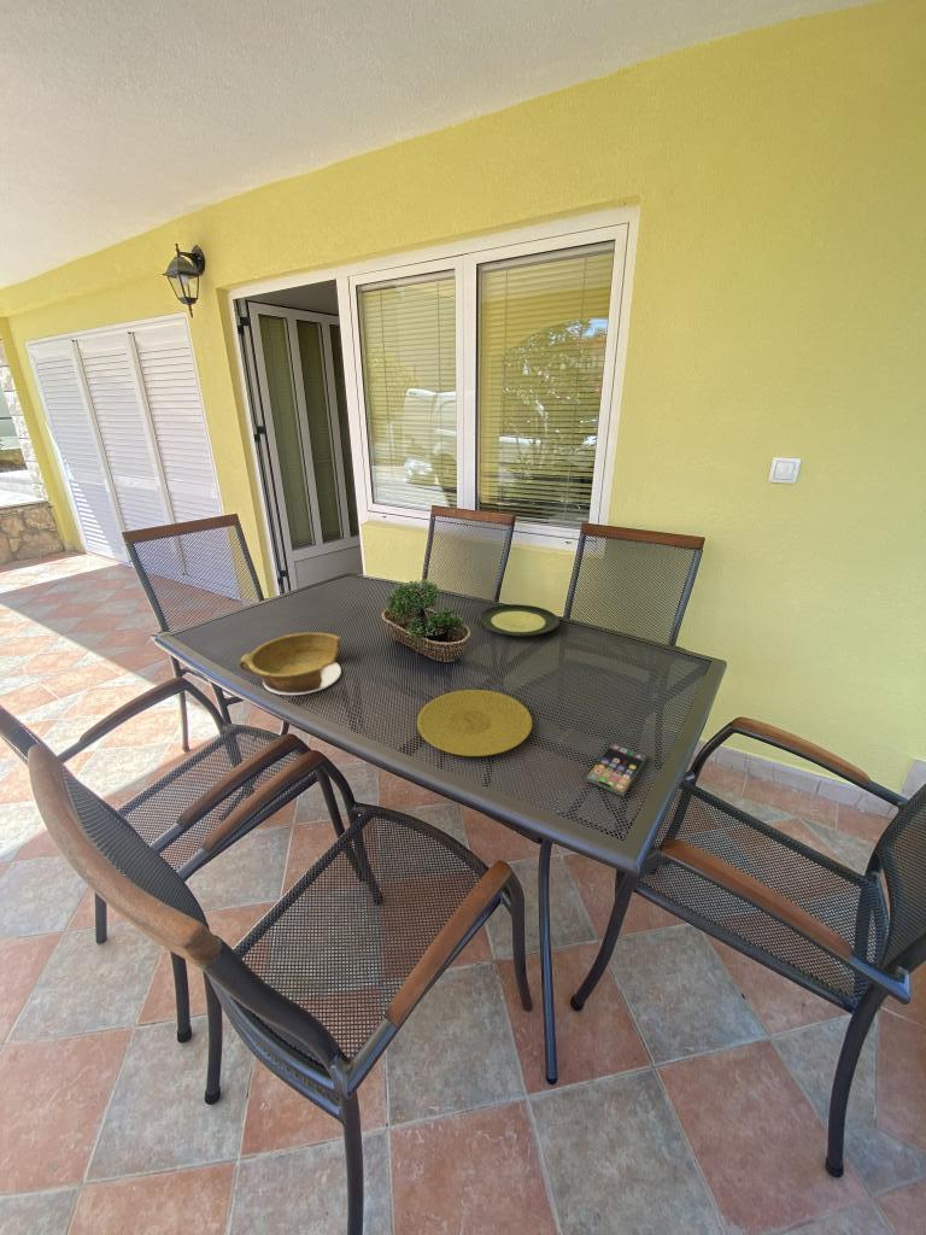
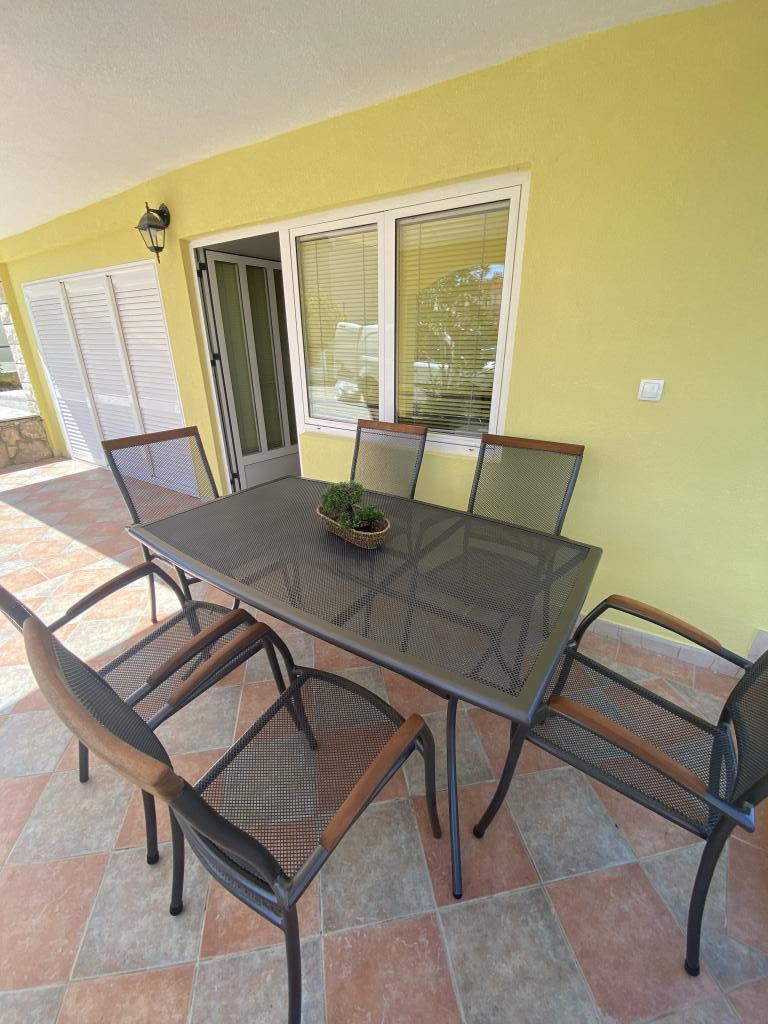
- smartphone (616, 767)
- bowl (298, 665)
- plate (517, 621)
- plate (474, 720)
